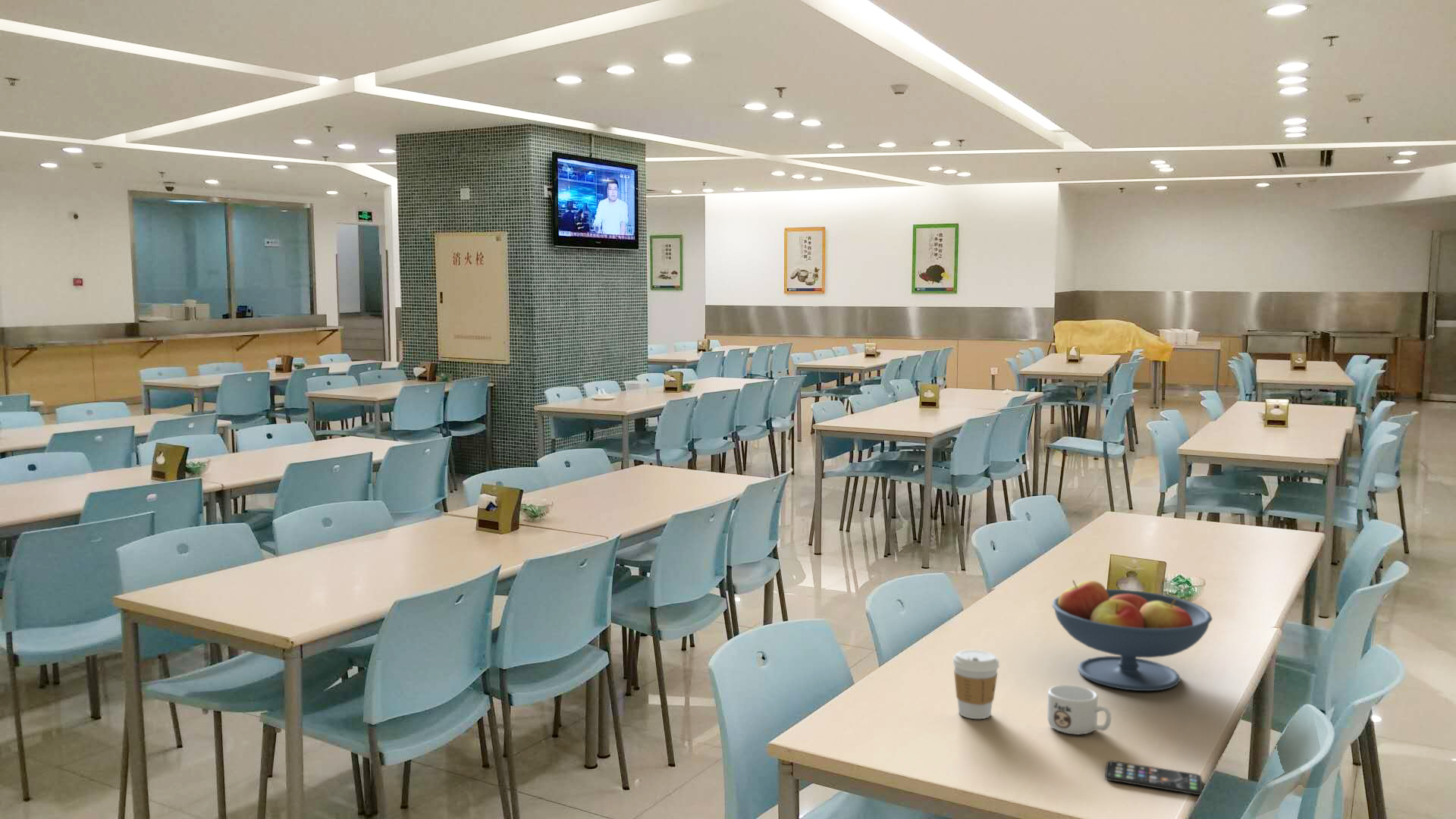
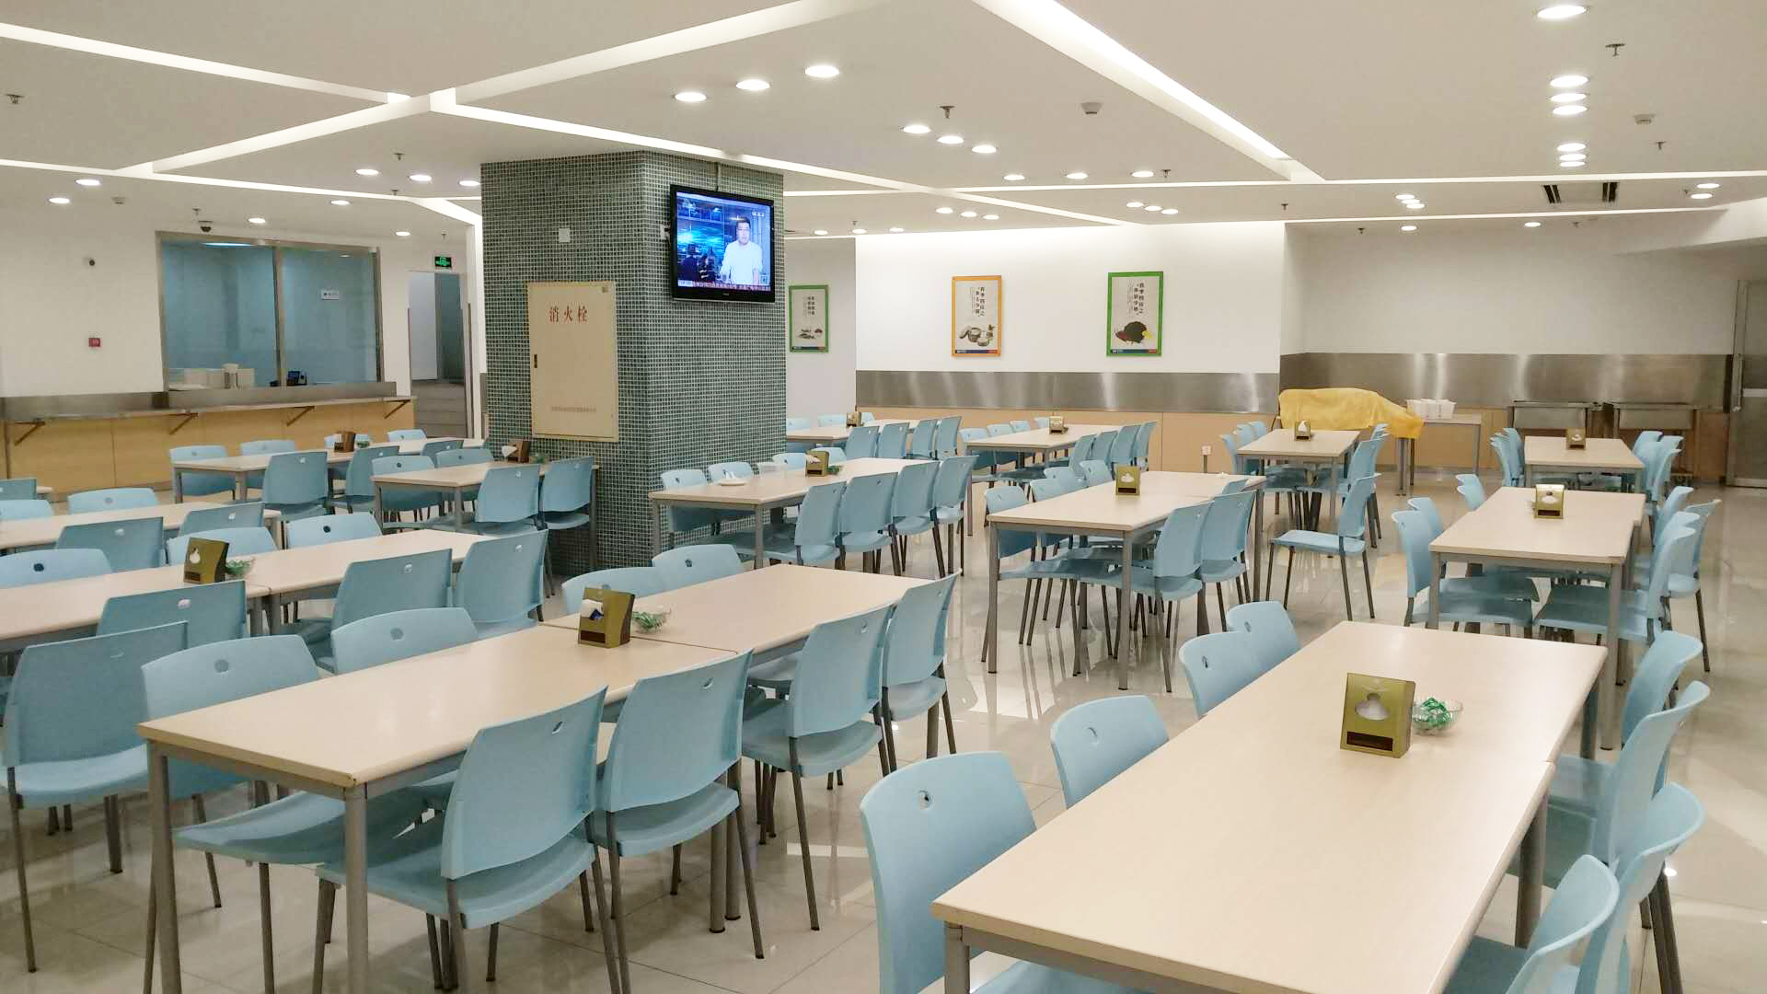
- coffee cup (975, 683)
- mug (1080, 711)
- fruit bowl (1129, 629)
- smartphone (1153, 777)
